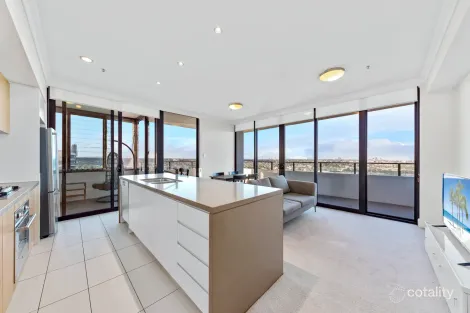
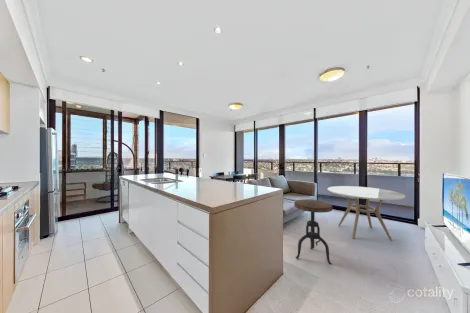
+ dining table (362, 211)
+ side table (312, 229)
